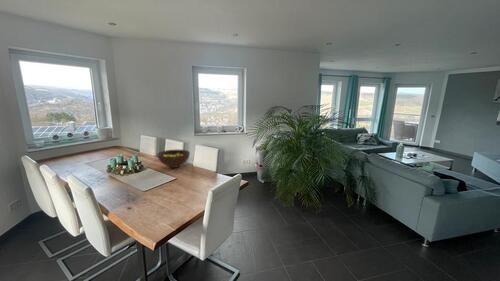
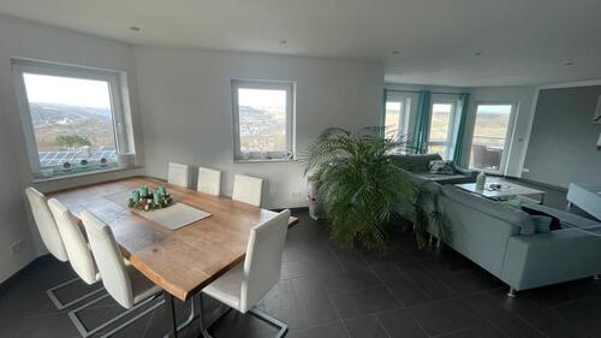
- fruit bowl (174, 159)
